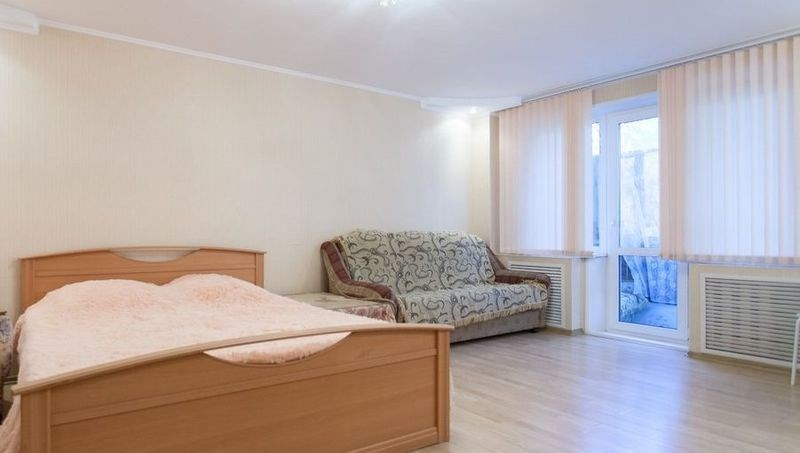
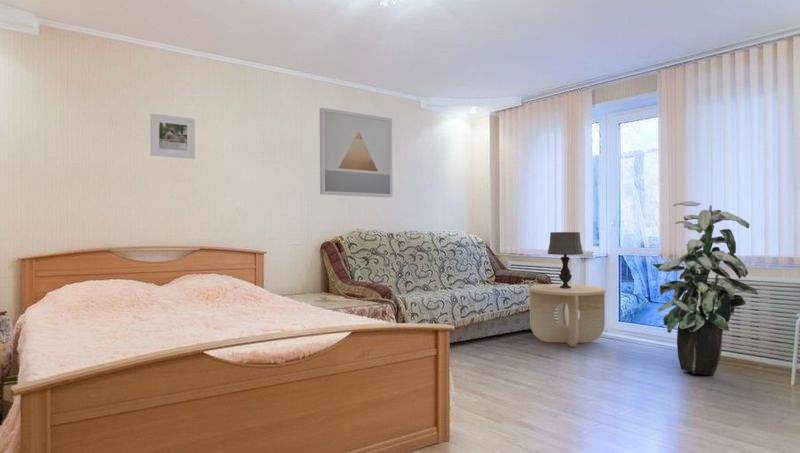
+ side table (564, 315)
+ table lamp (565, 259)
+ indoor plant (698, 286)
+ wall art (357, 154)
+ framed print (173, 136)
